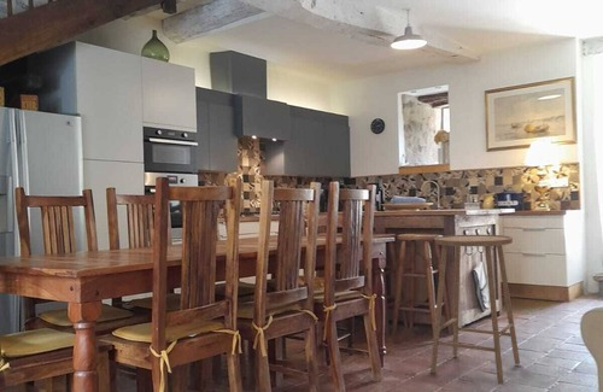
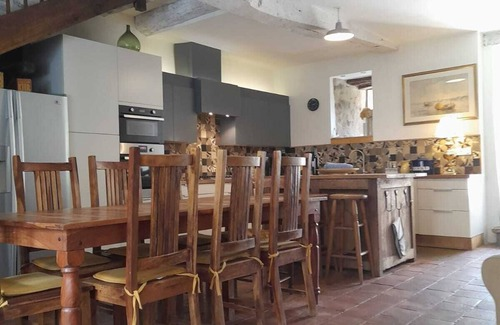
- stool (490, 303)
